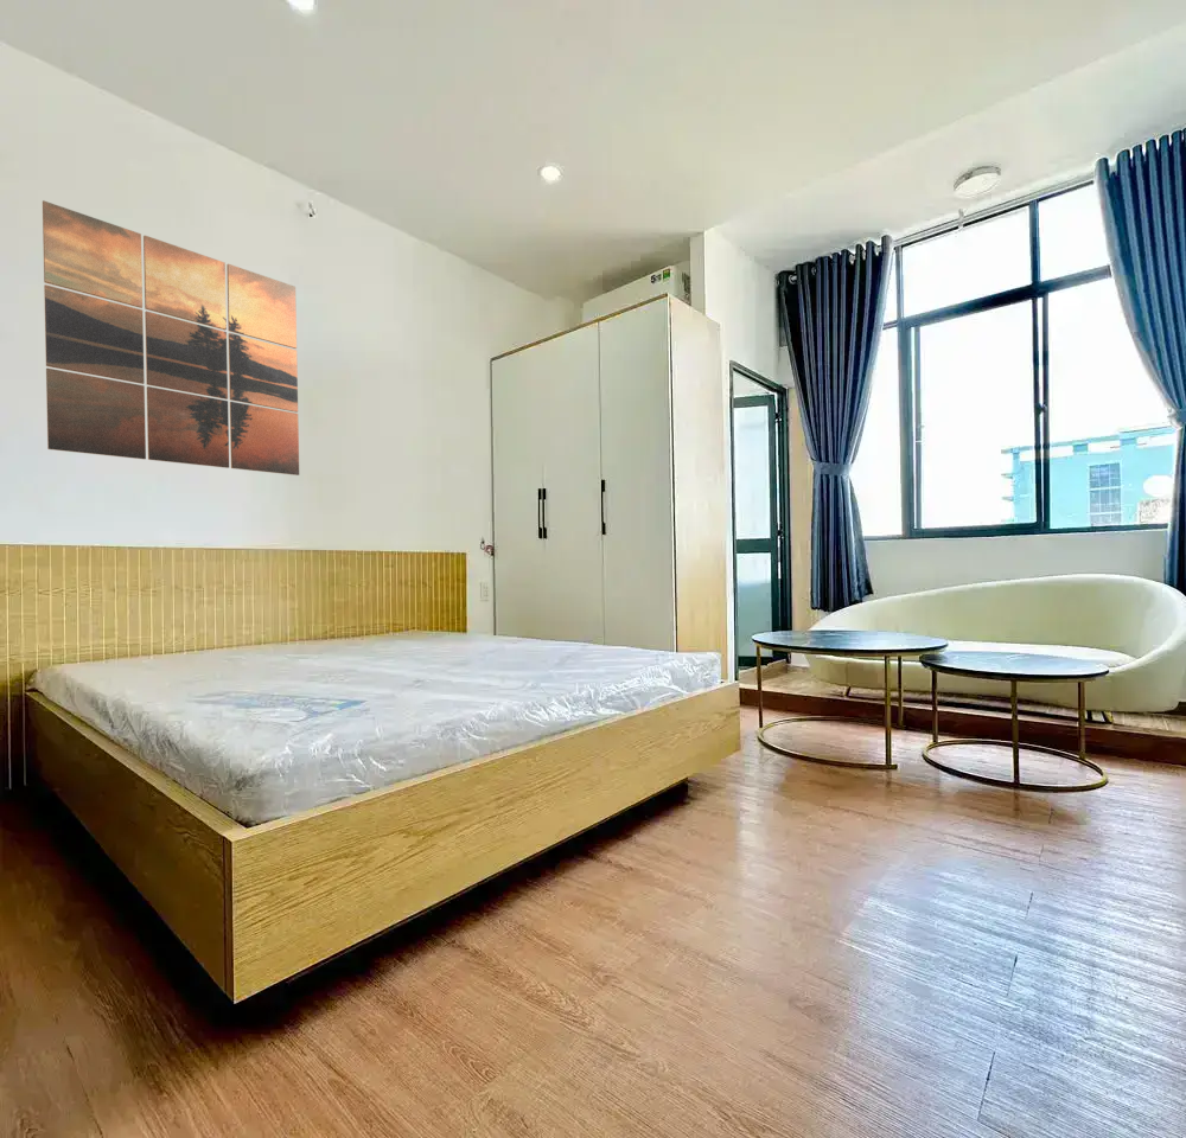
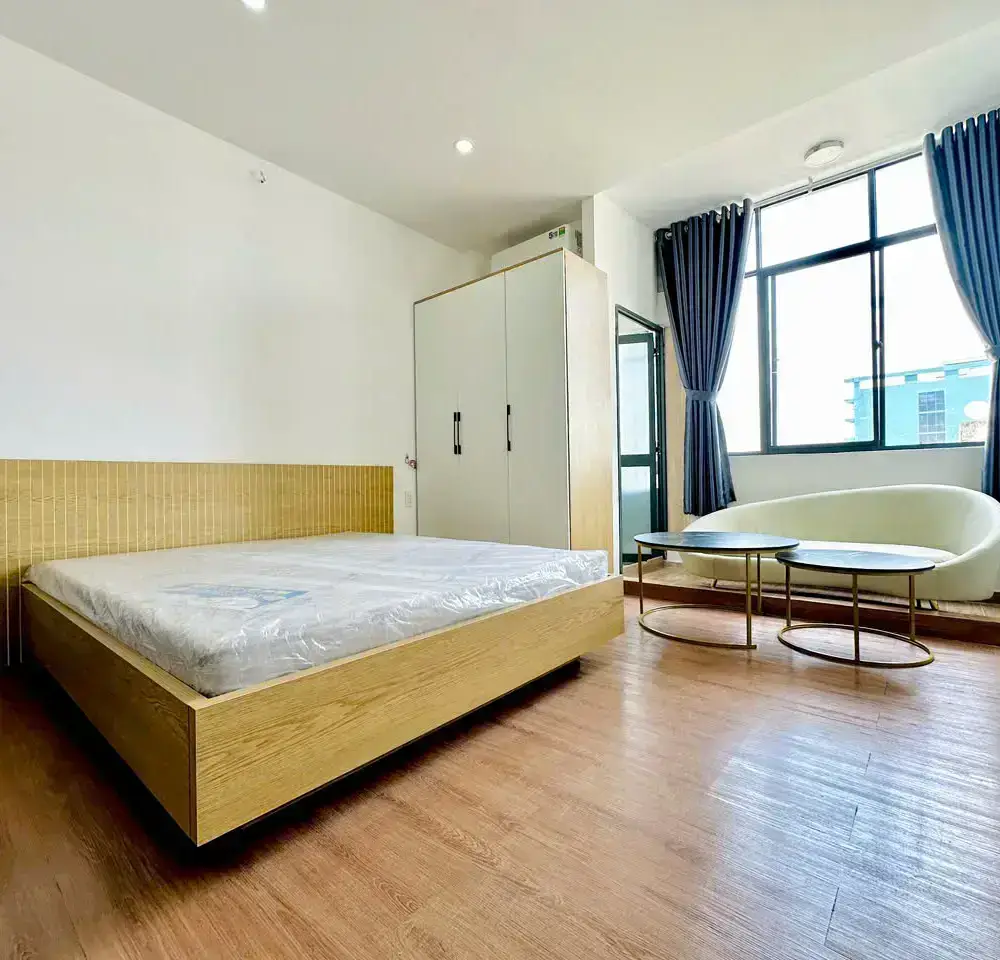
- wall art (187, 357)
